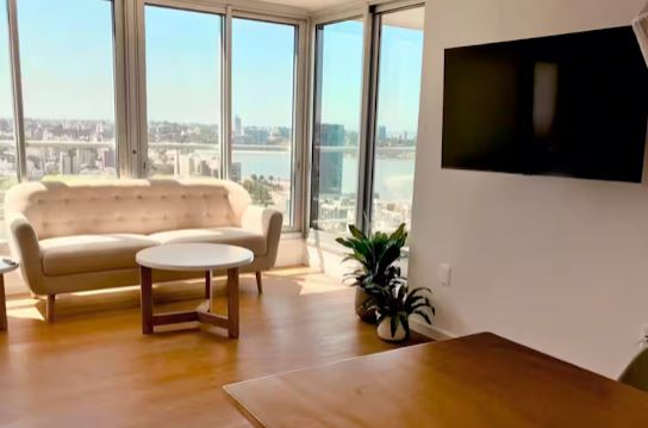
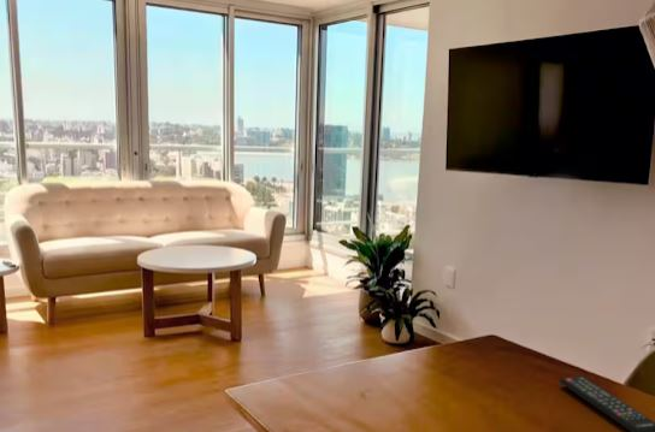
+ remote control (604, 403)
